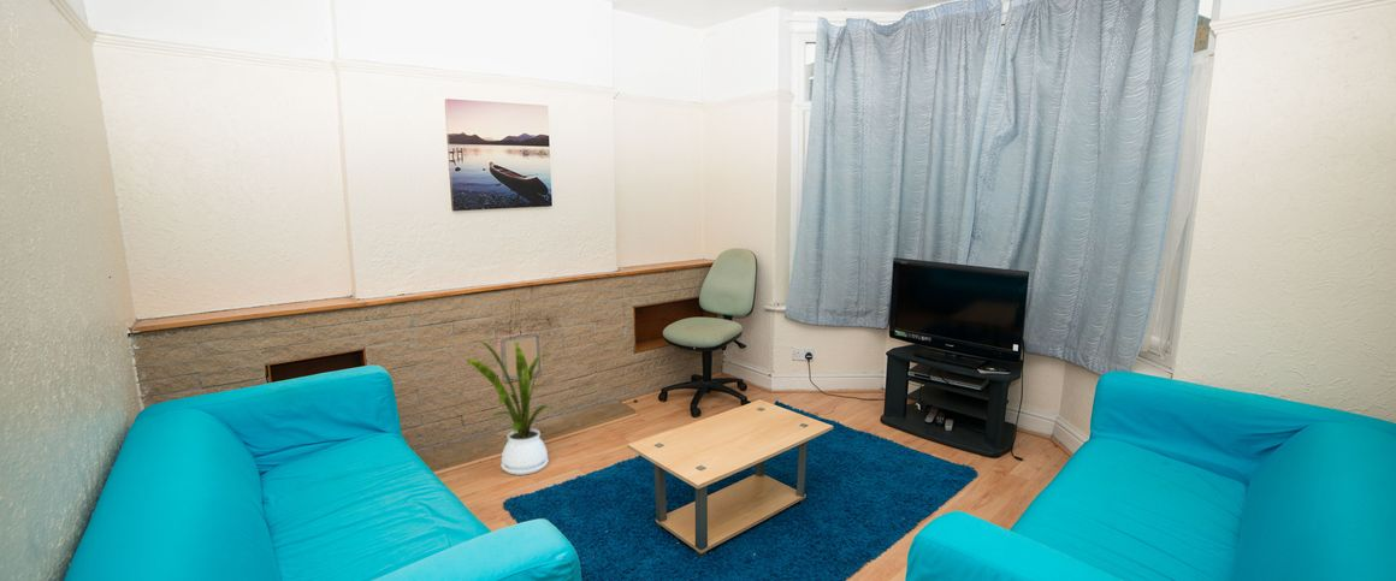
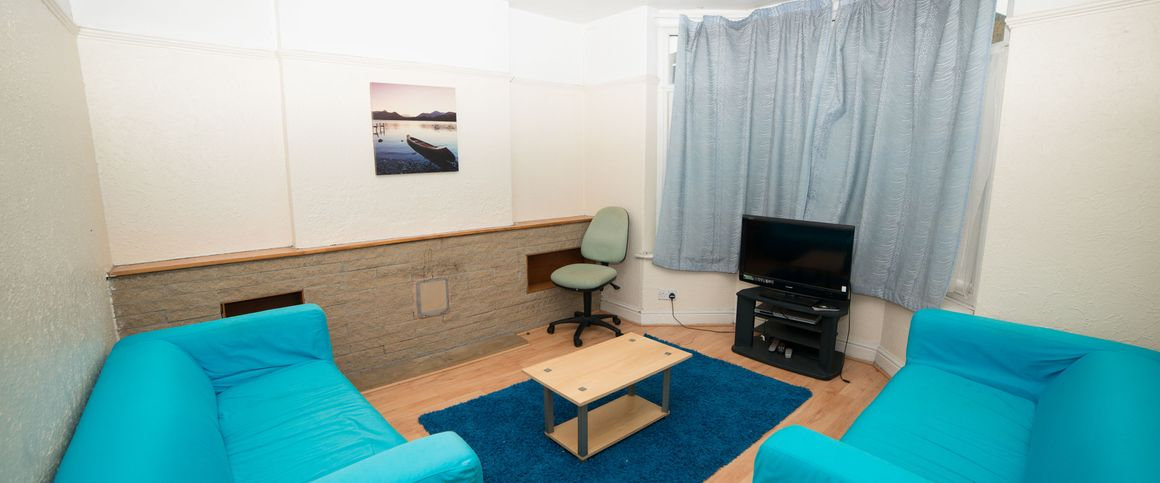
- house plant (516, 401)
